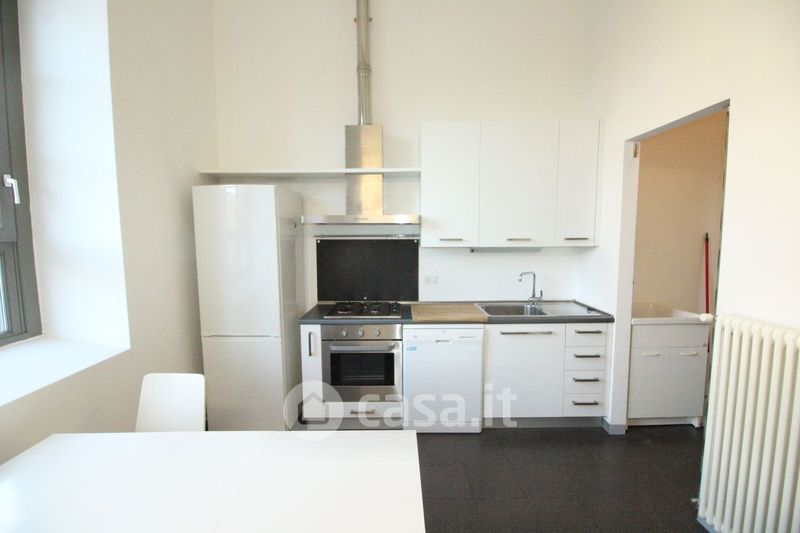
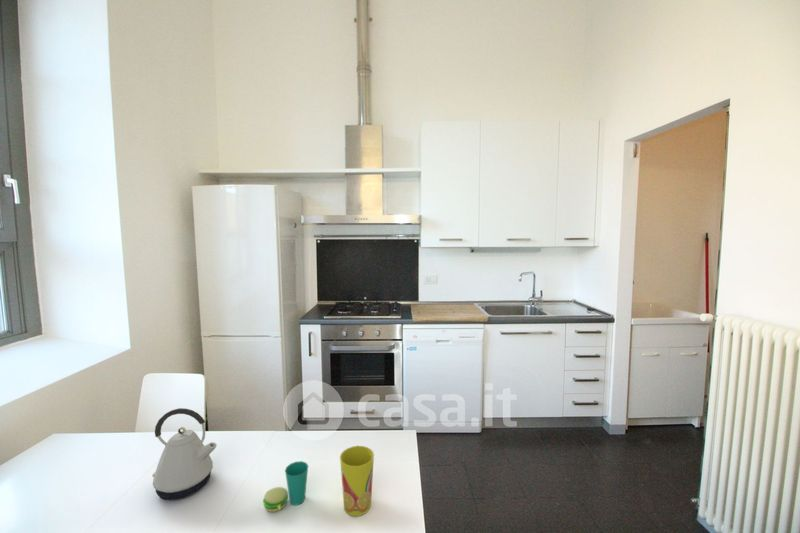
+ cup (287, 485)
+ kettle (184, 447)
+ cup (357, 480)
